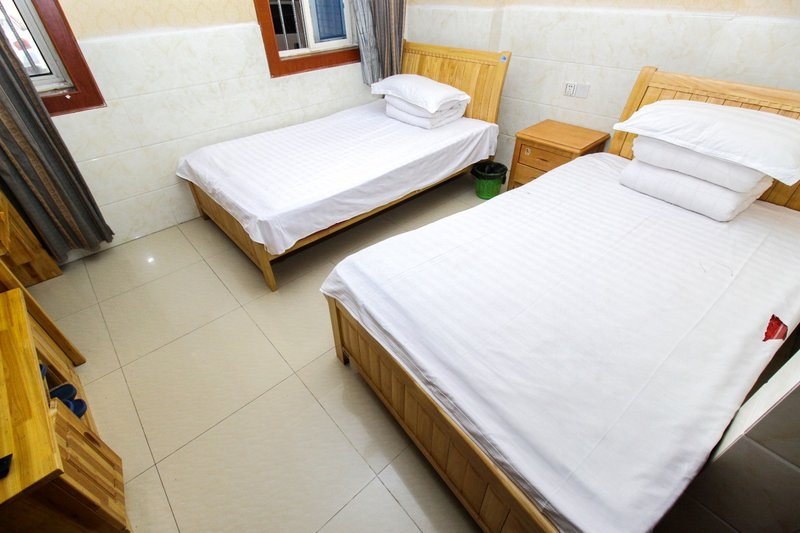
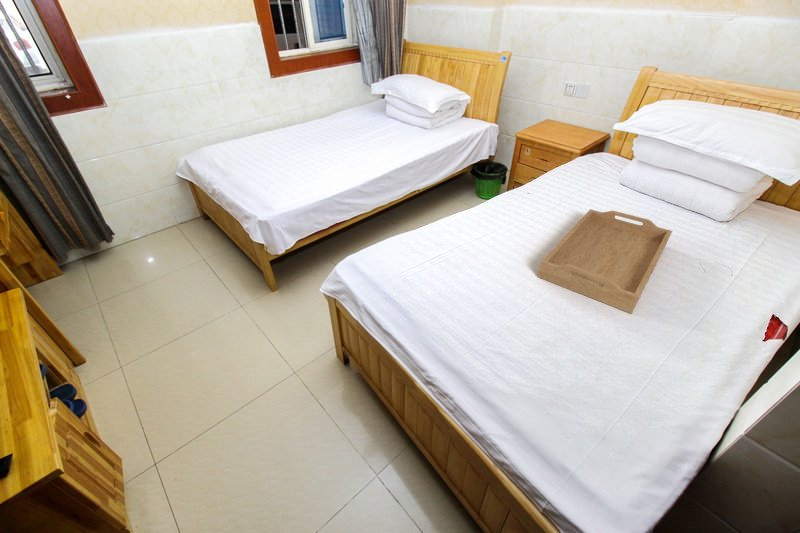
+ serving tray (608, 250)
